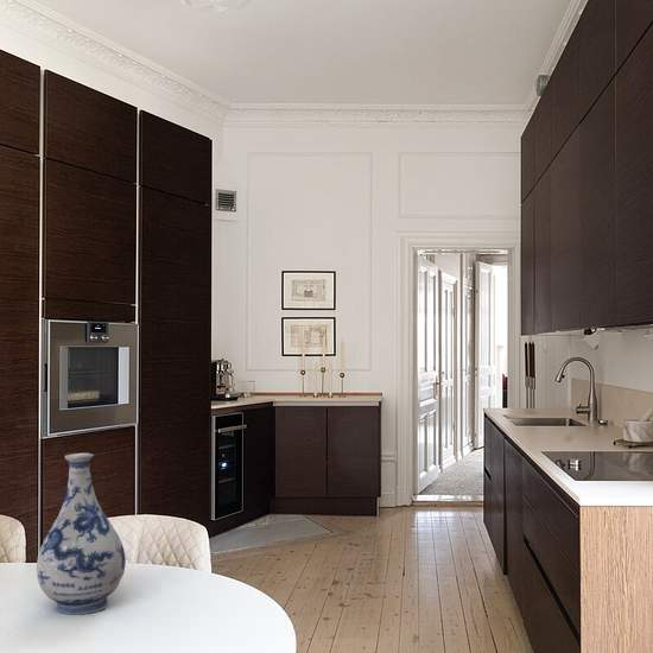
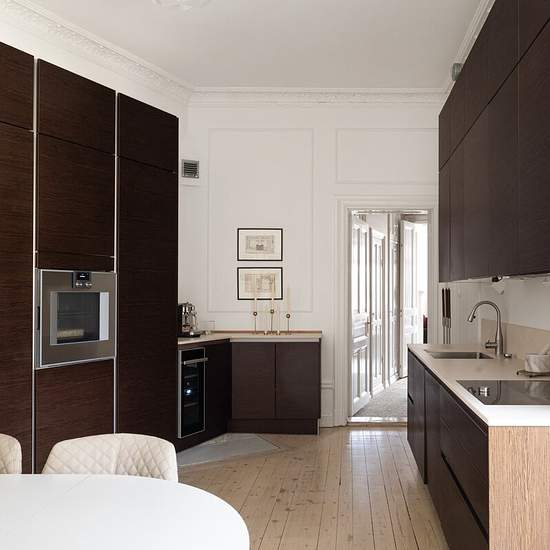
- vase (81, 530)
